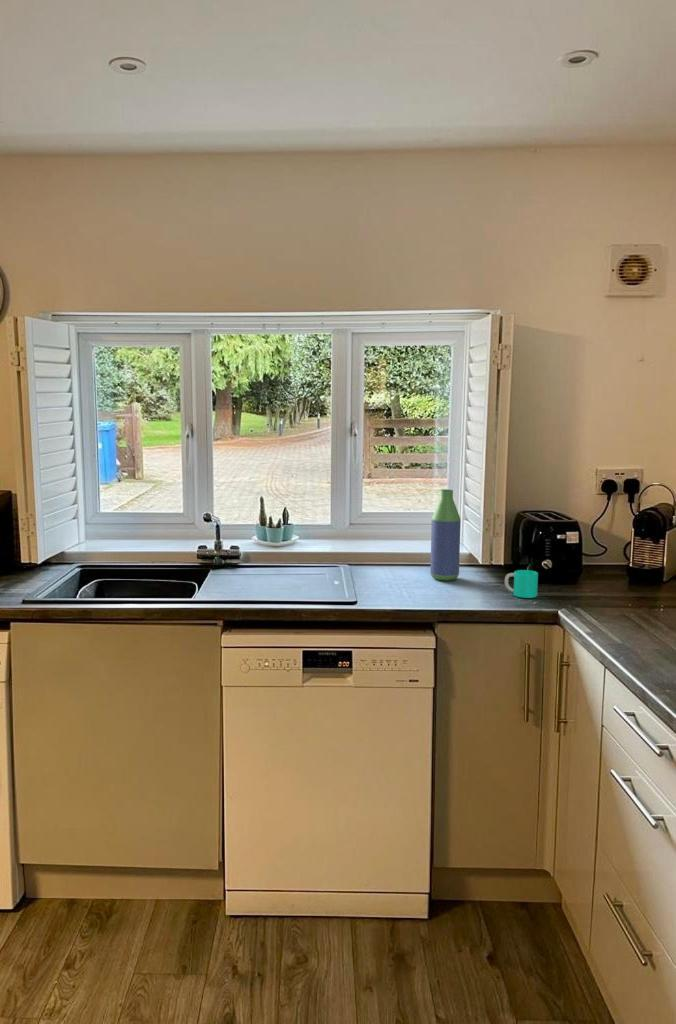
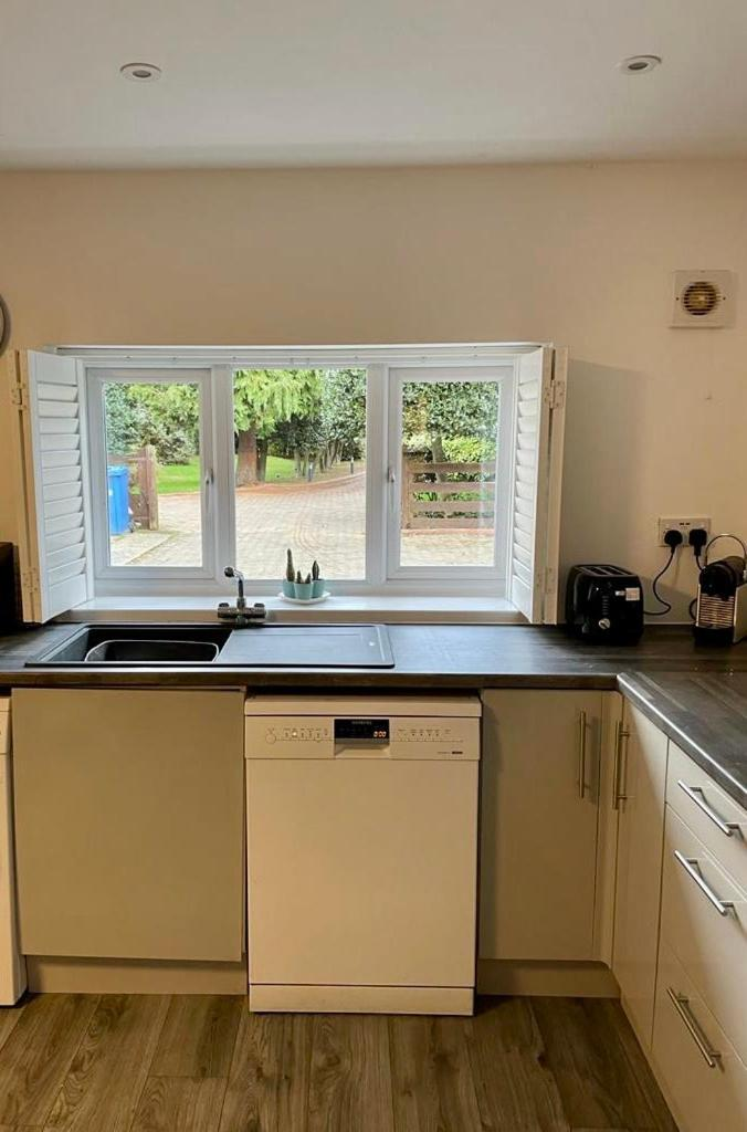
- cup (520, 583)
- bottle (445, 534)
